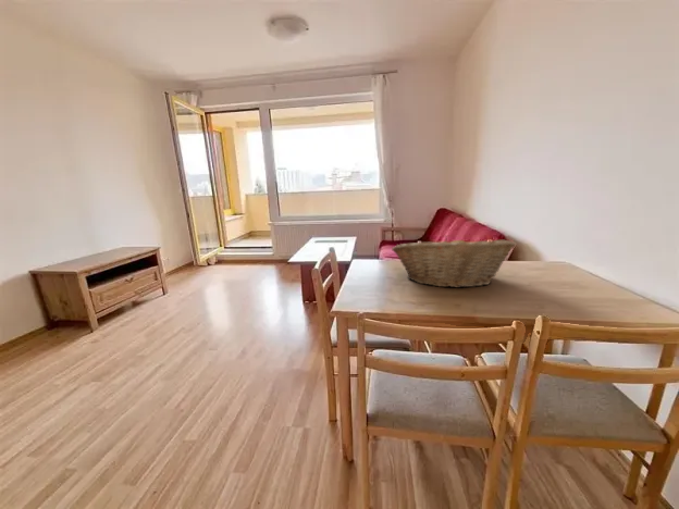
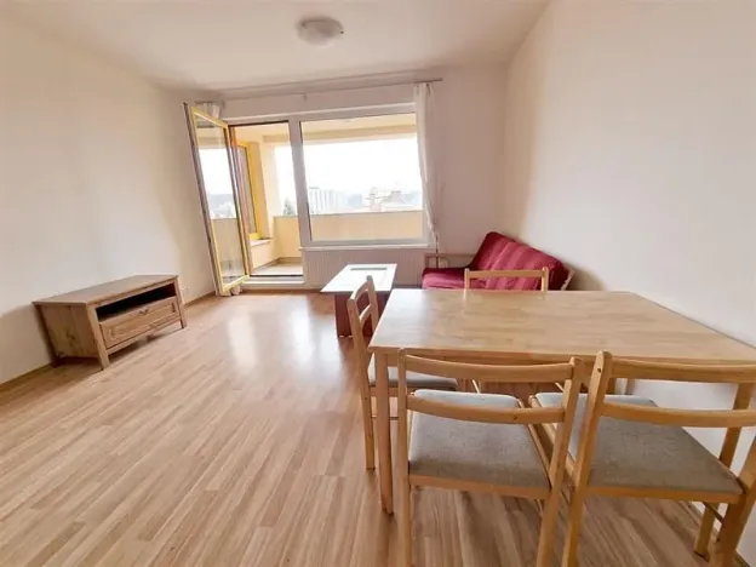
- fruit basket (449, 256)
